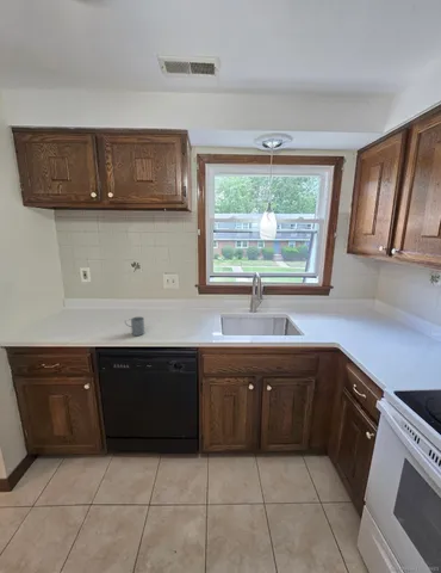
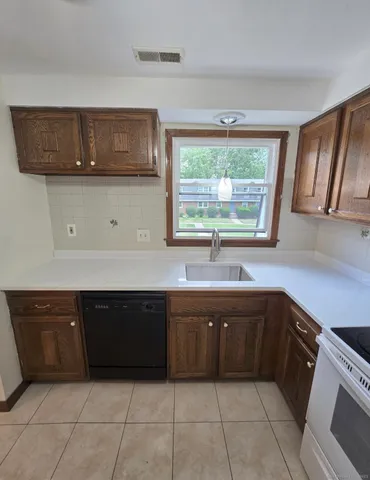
- mug (135, 326)
